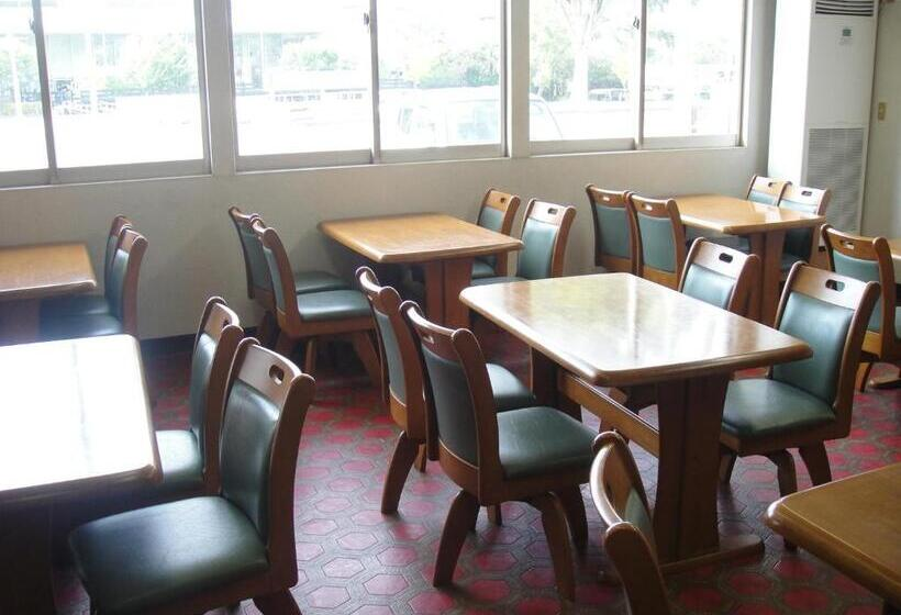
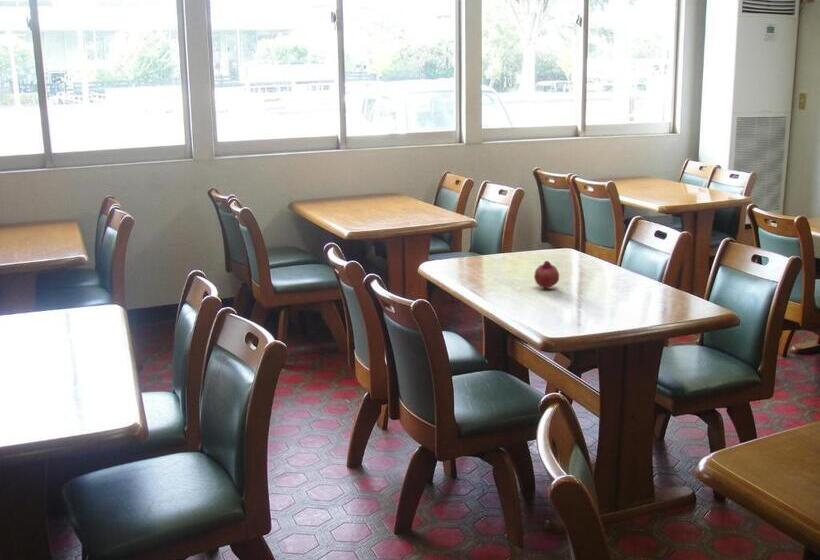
+ fruit (546, 274)
